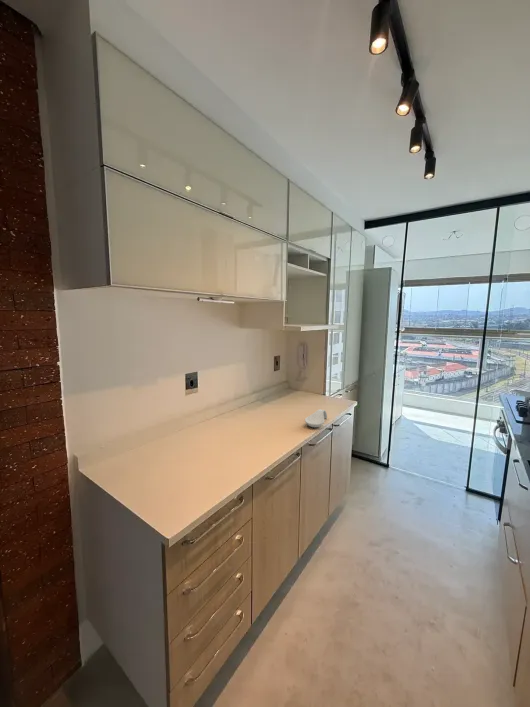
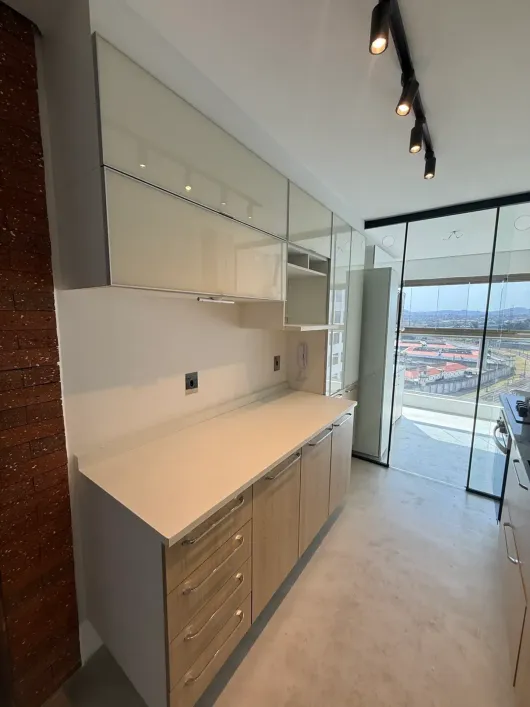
- spoon rest (317, 417)
